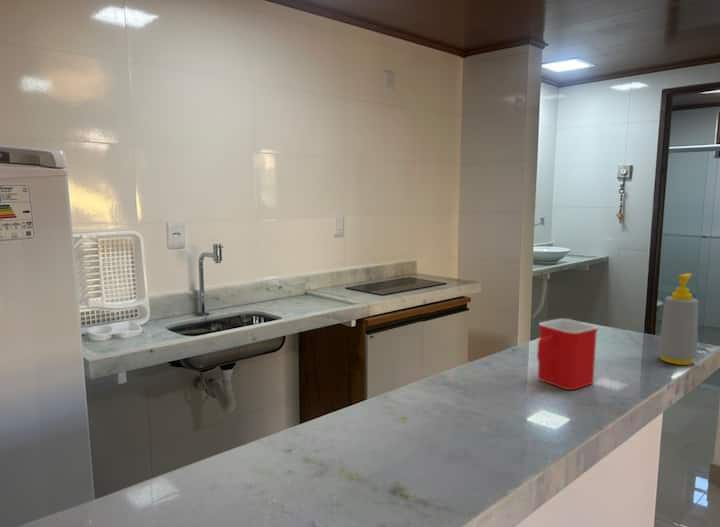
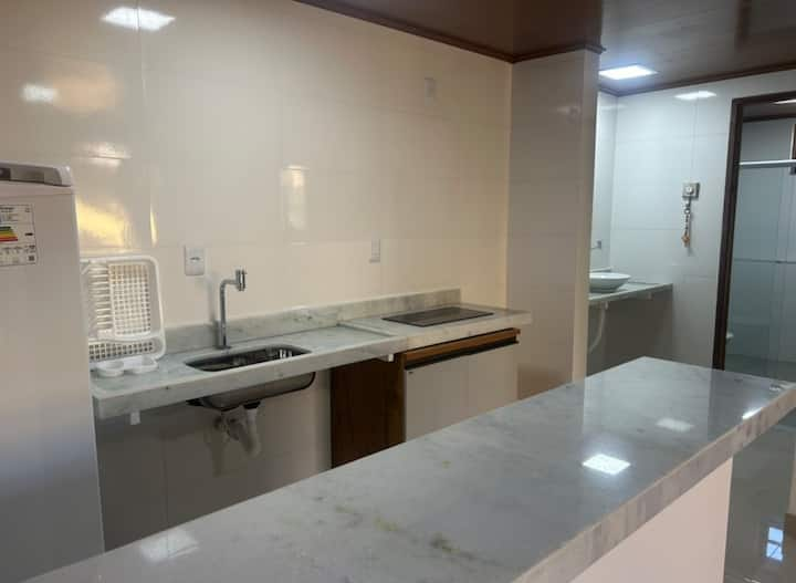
- soap bottle (680, 317)
- mug (560, 354)
